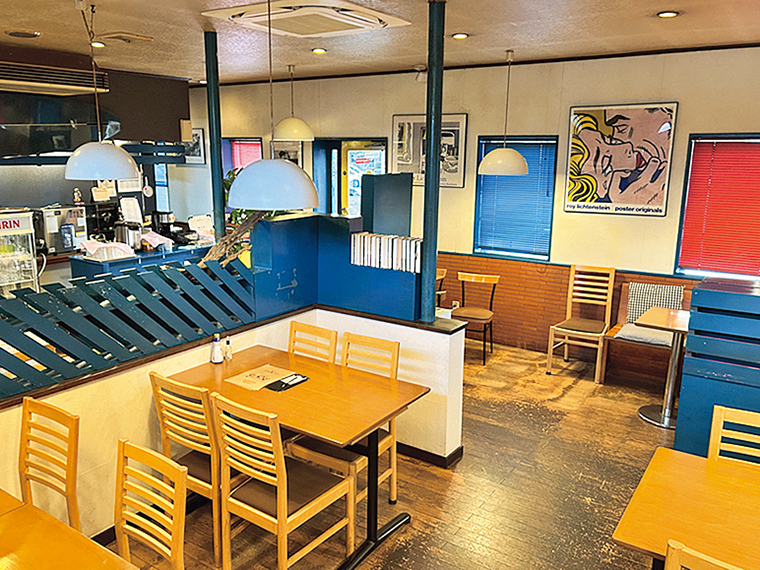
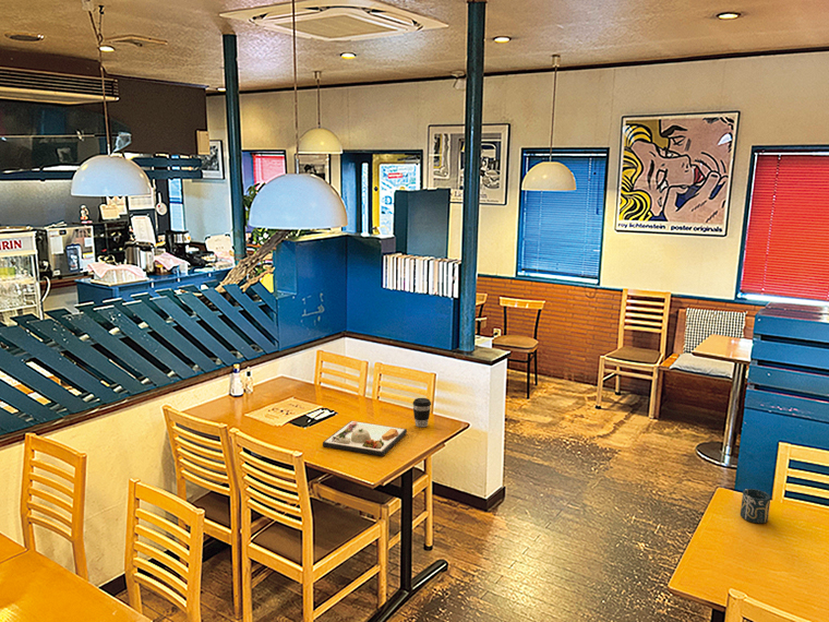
+ coffee cup (421, 412)
+ cup (754, 503)
+ dinner plate (365, 432)
